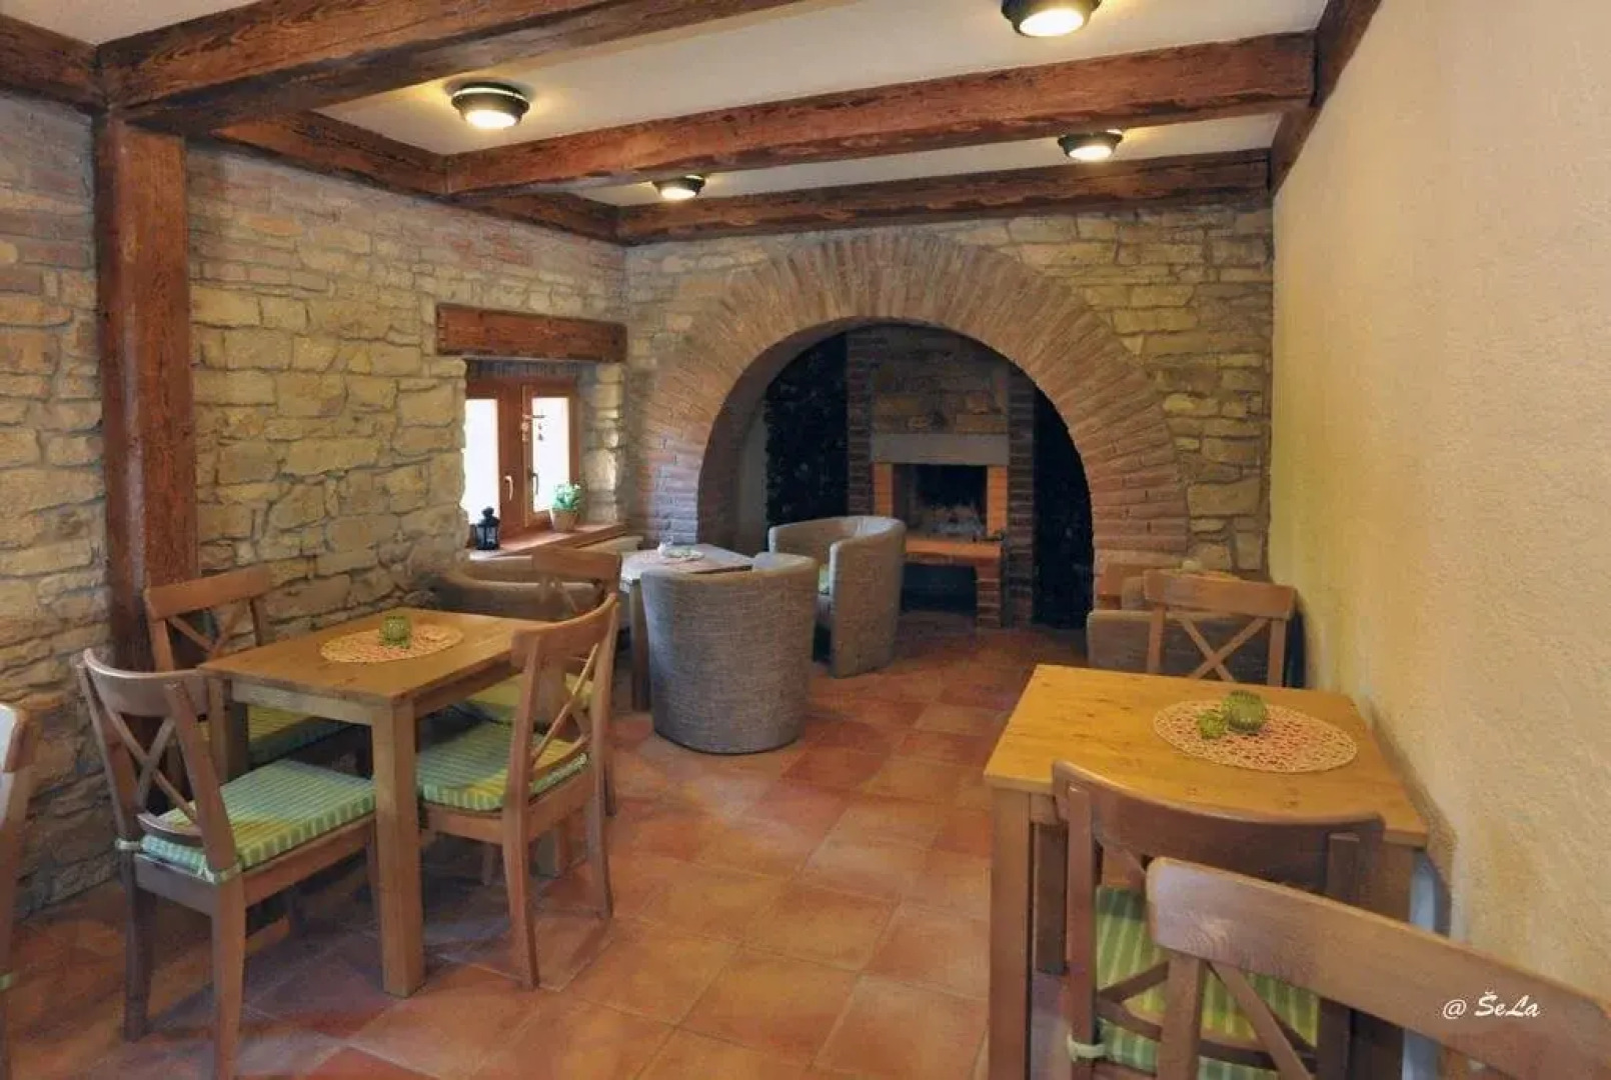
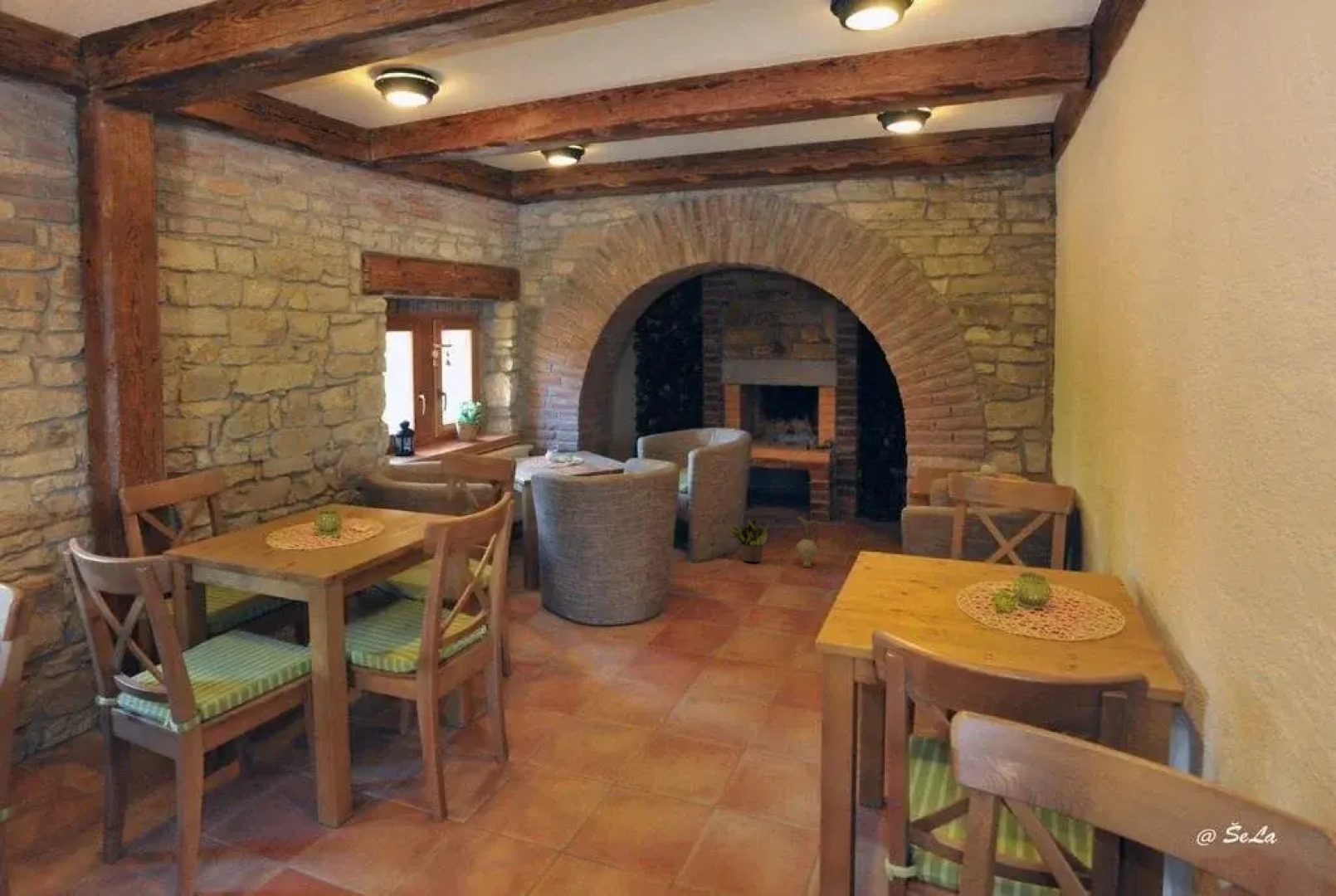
+ potted plant (747, 538)
+ ceramic jug (808, 542)
